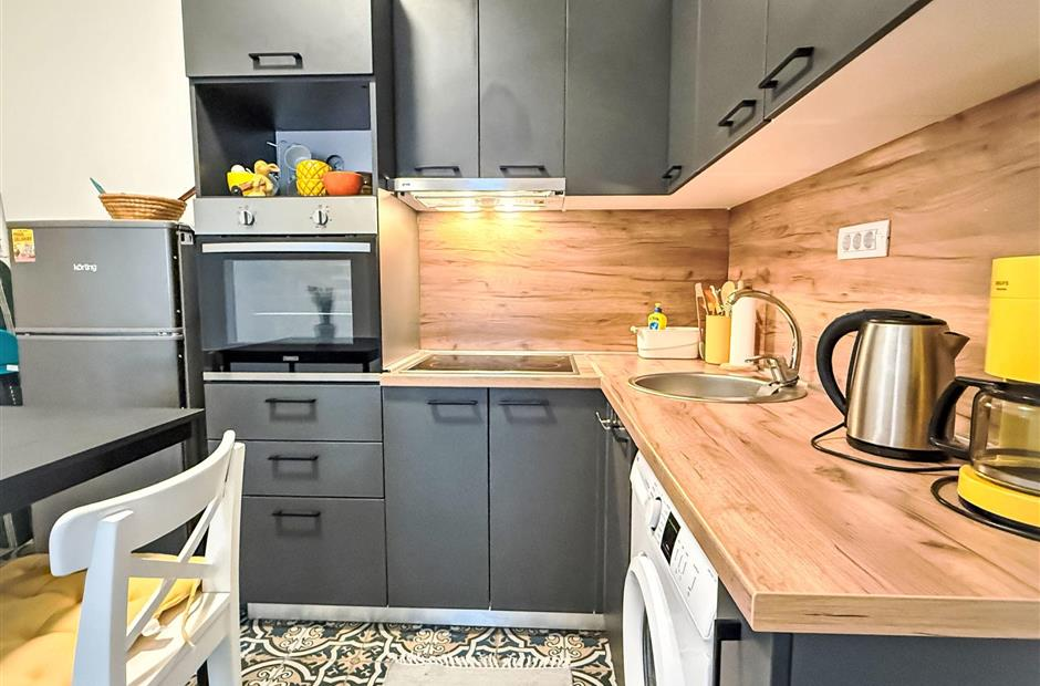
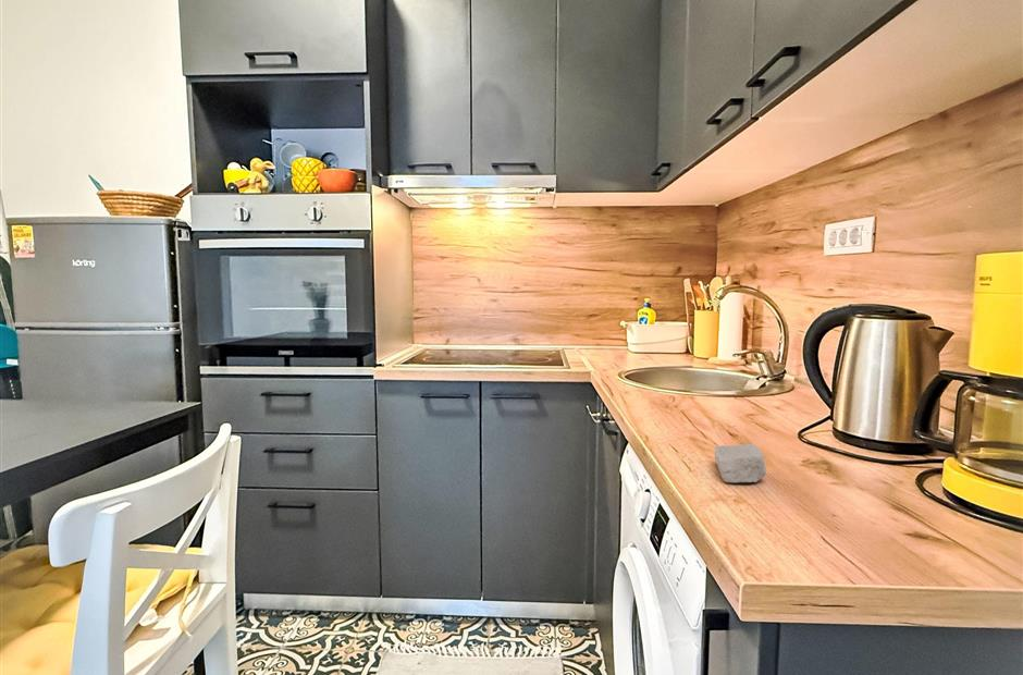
+ soap bar (739, 458)
